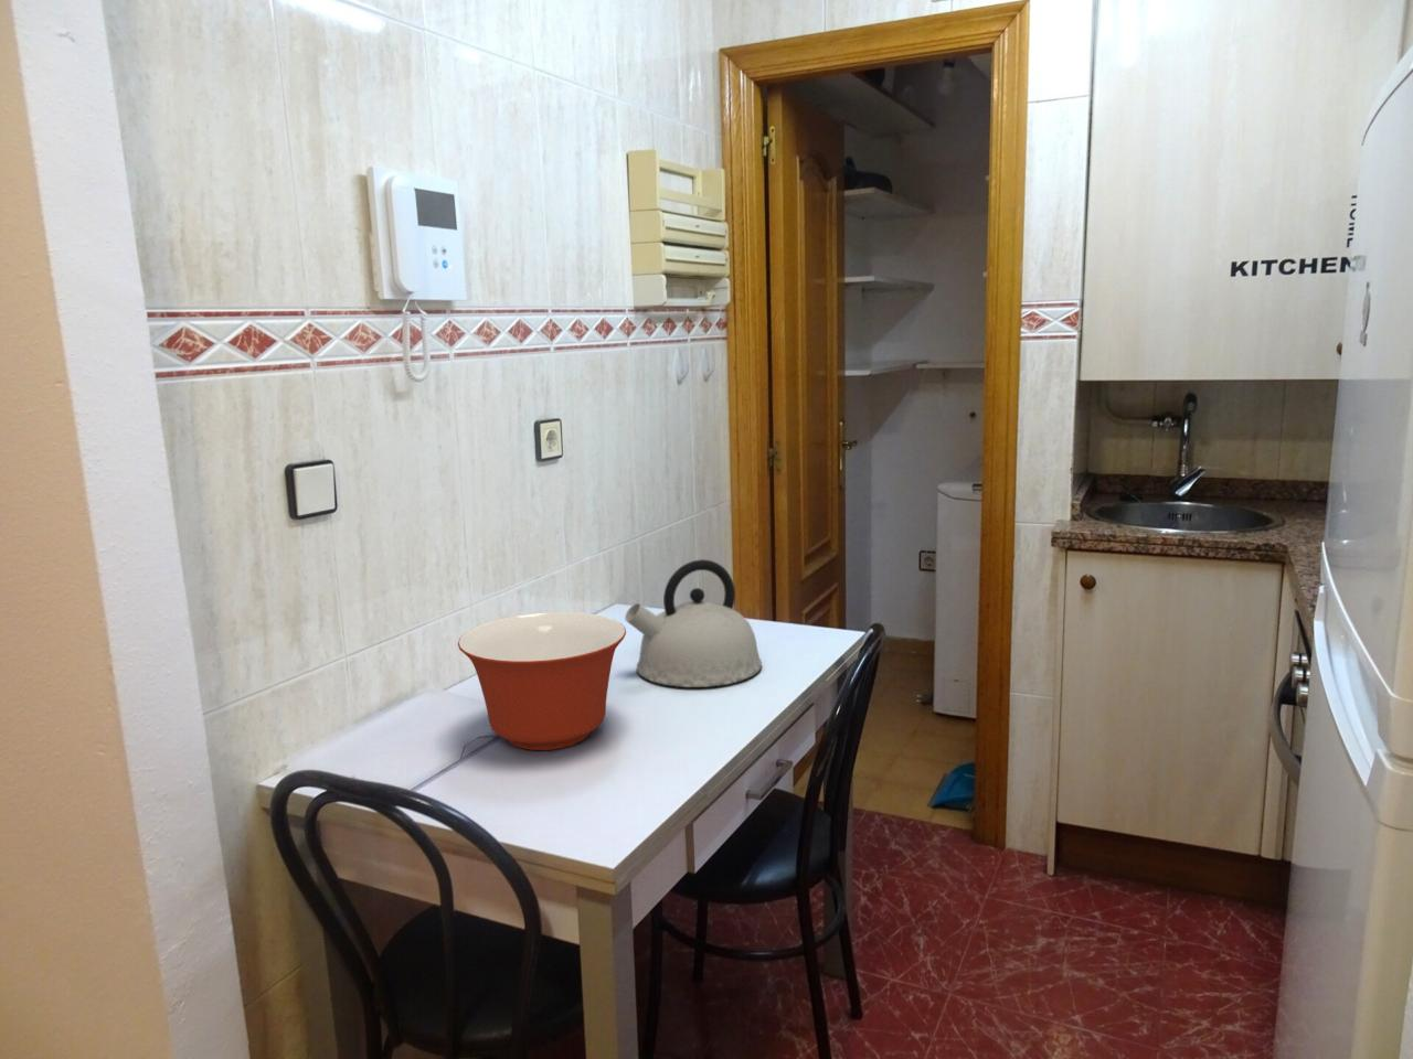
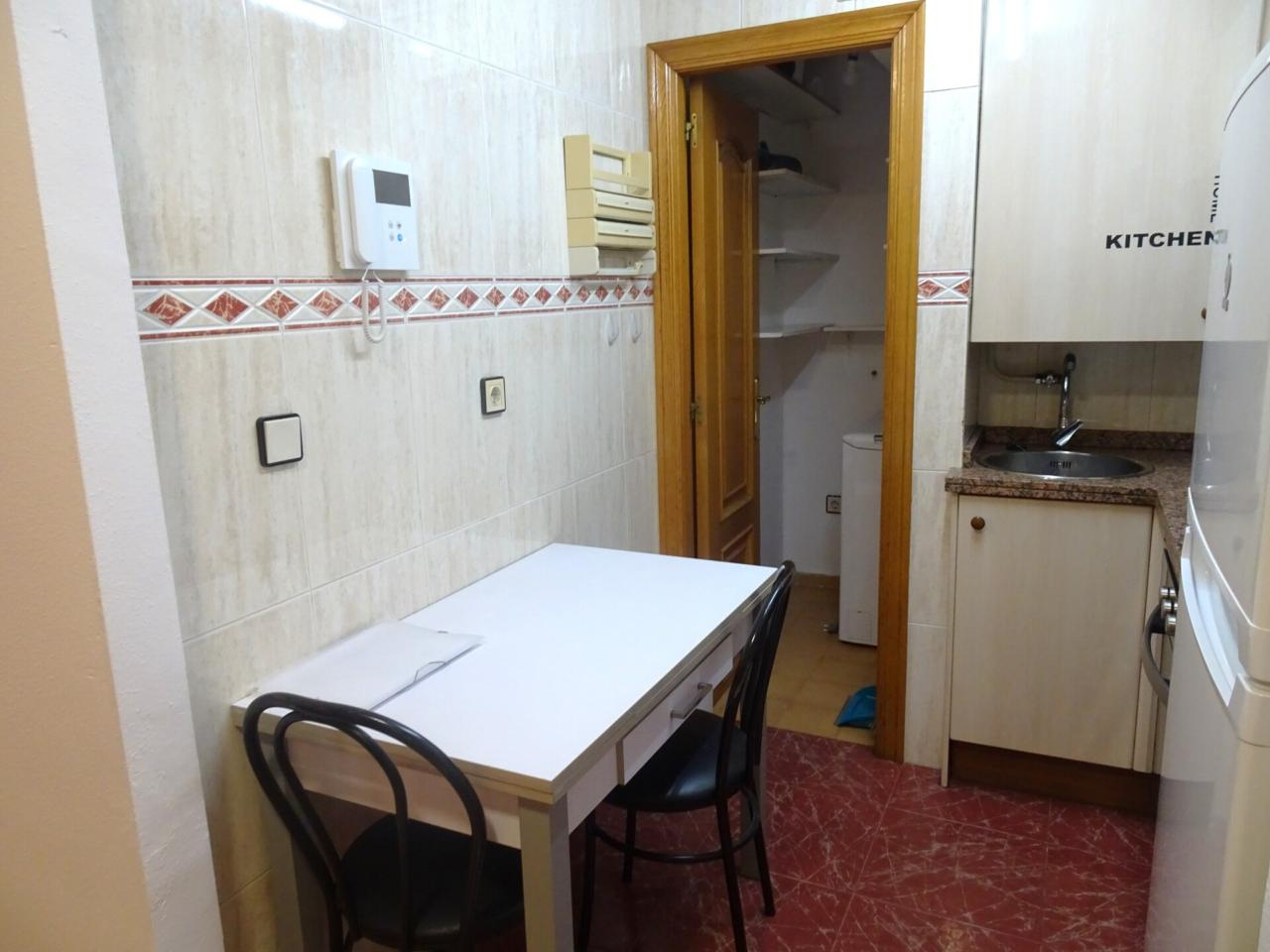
- kettle (691, 614)
- mixing bowl (545, 684)
